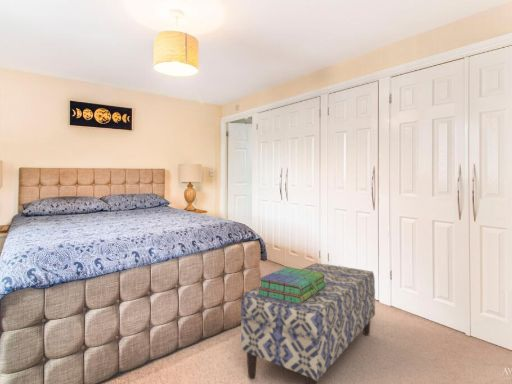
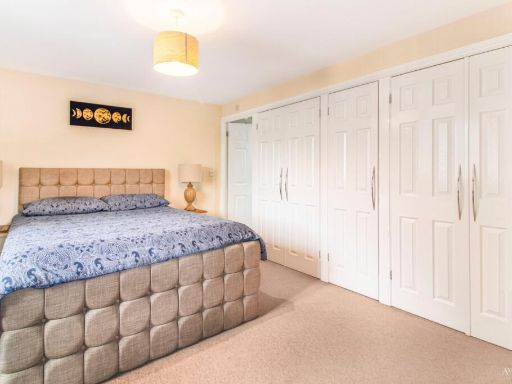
- stack of books (292, 283)
- bench (316, 317)
